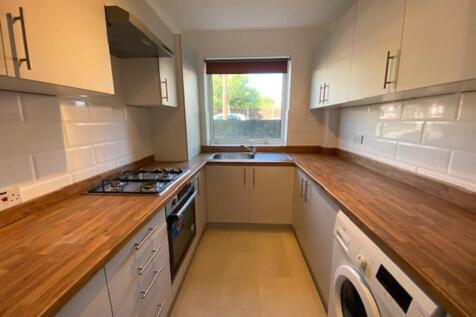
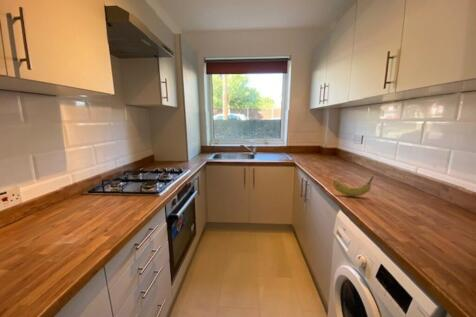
+ fruit (352, 188)
